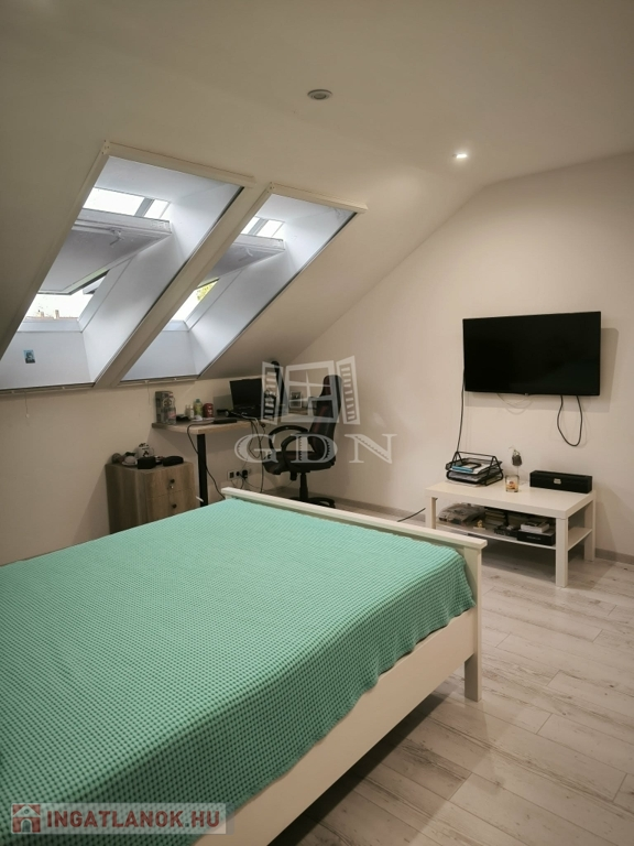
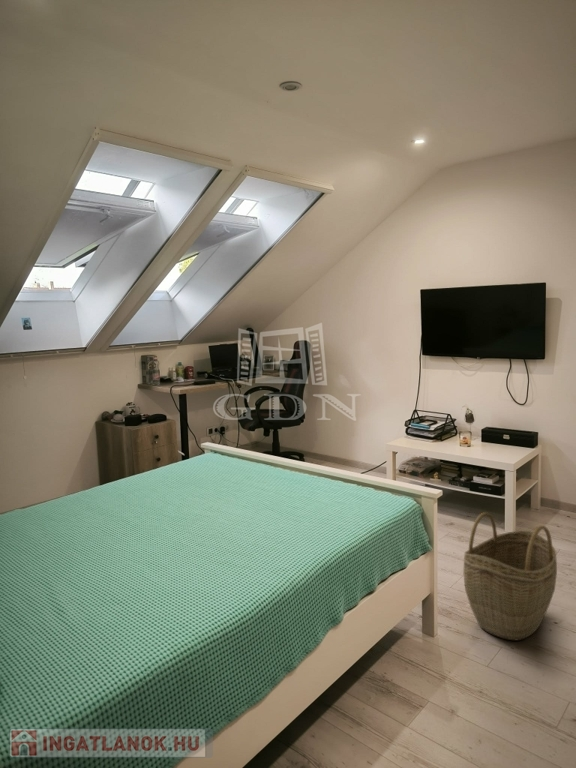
+ woven basket (509, 572)
